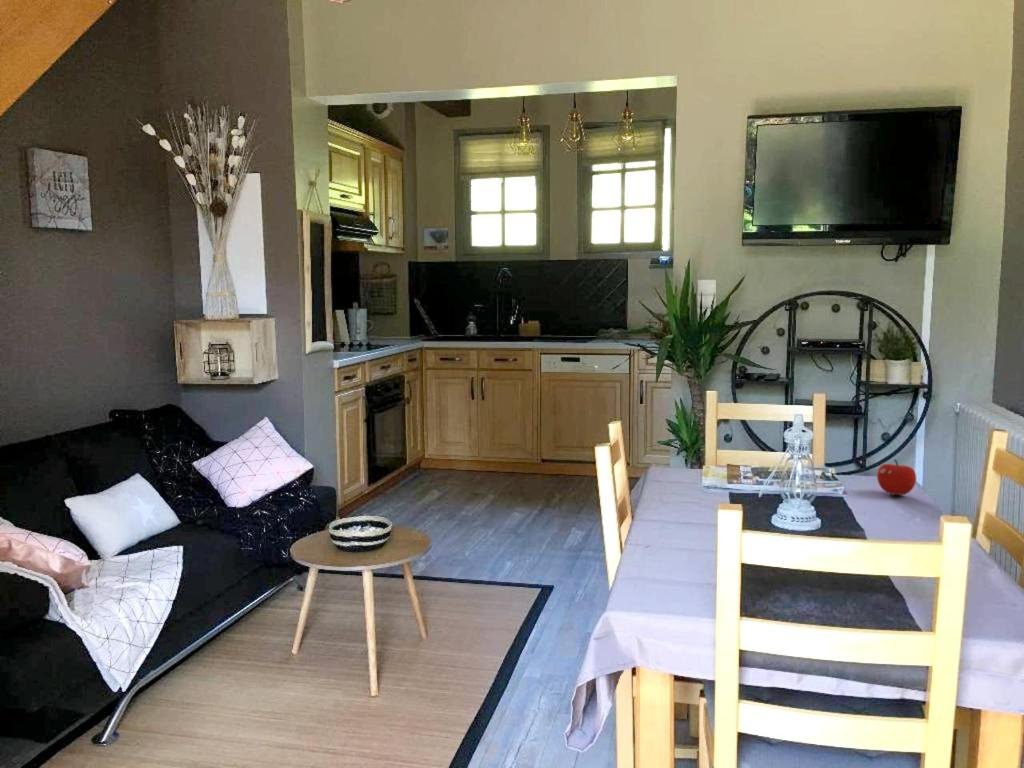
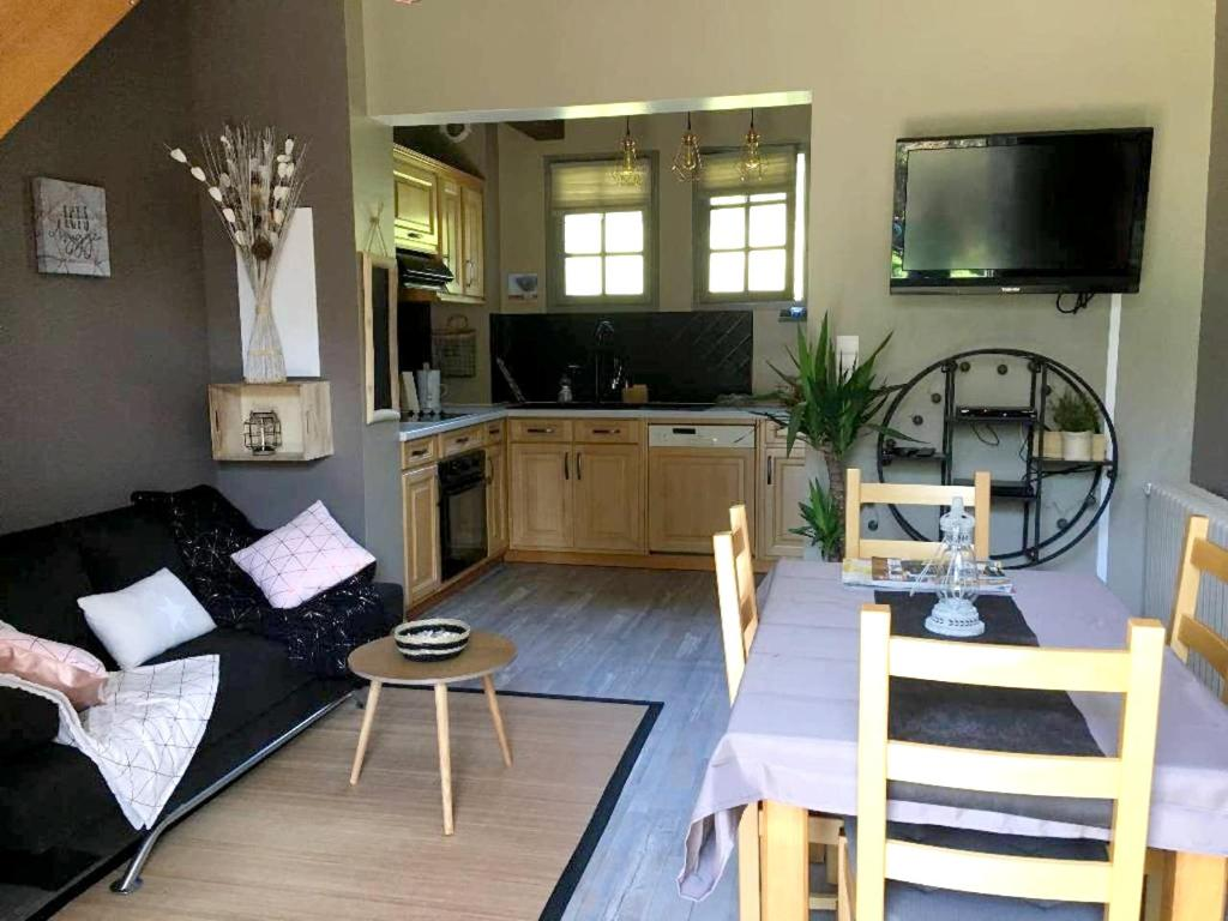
- fruit (896, 476)
